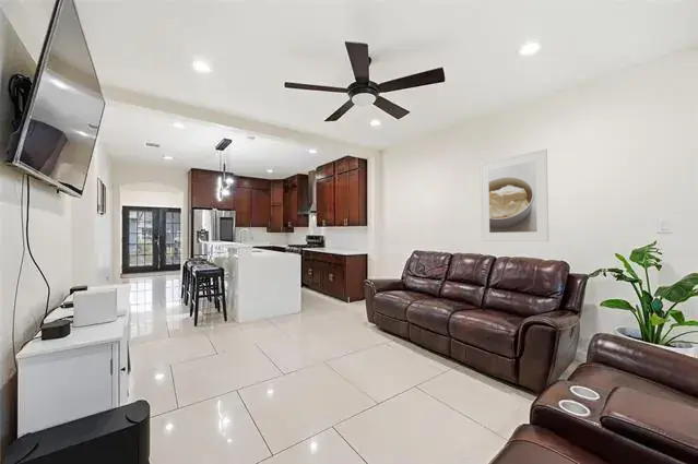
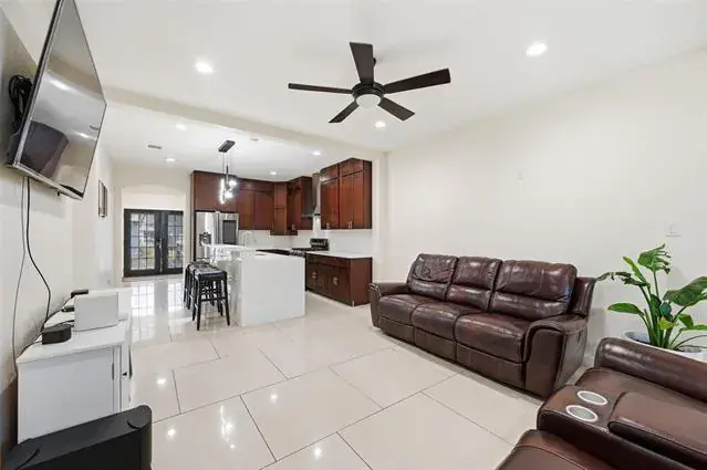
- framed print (511, 199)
